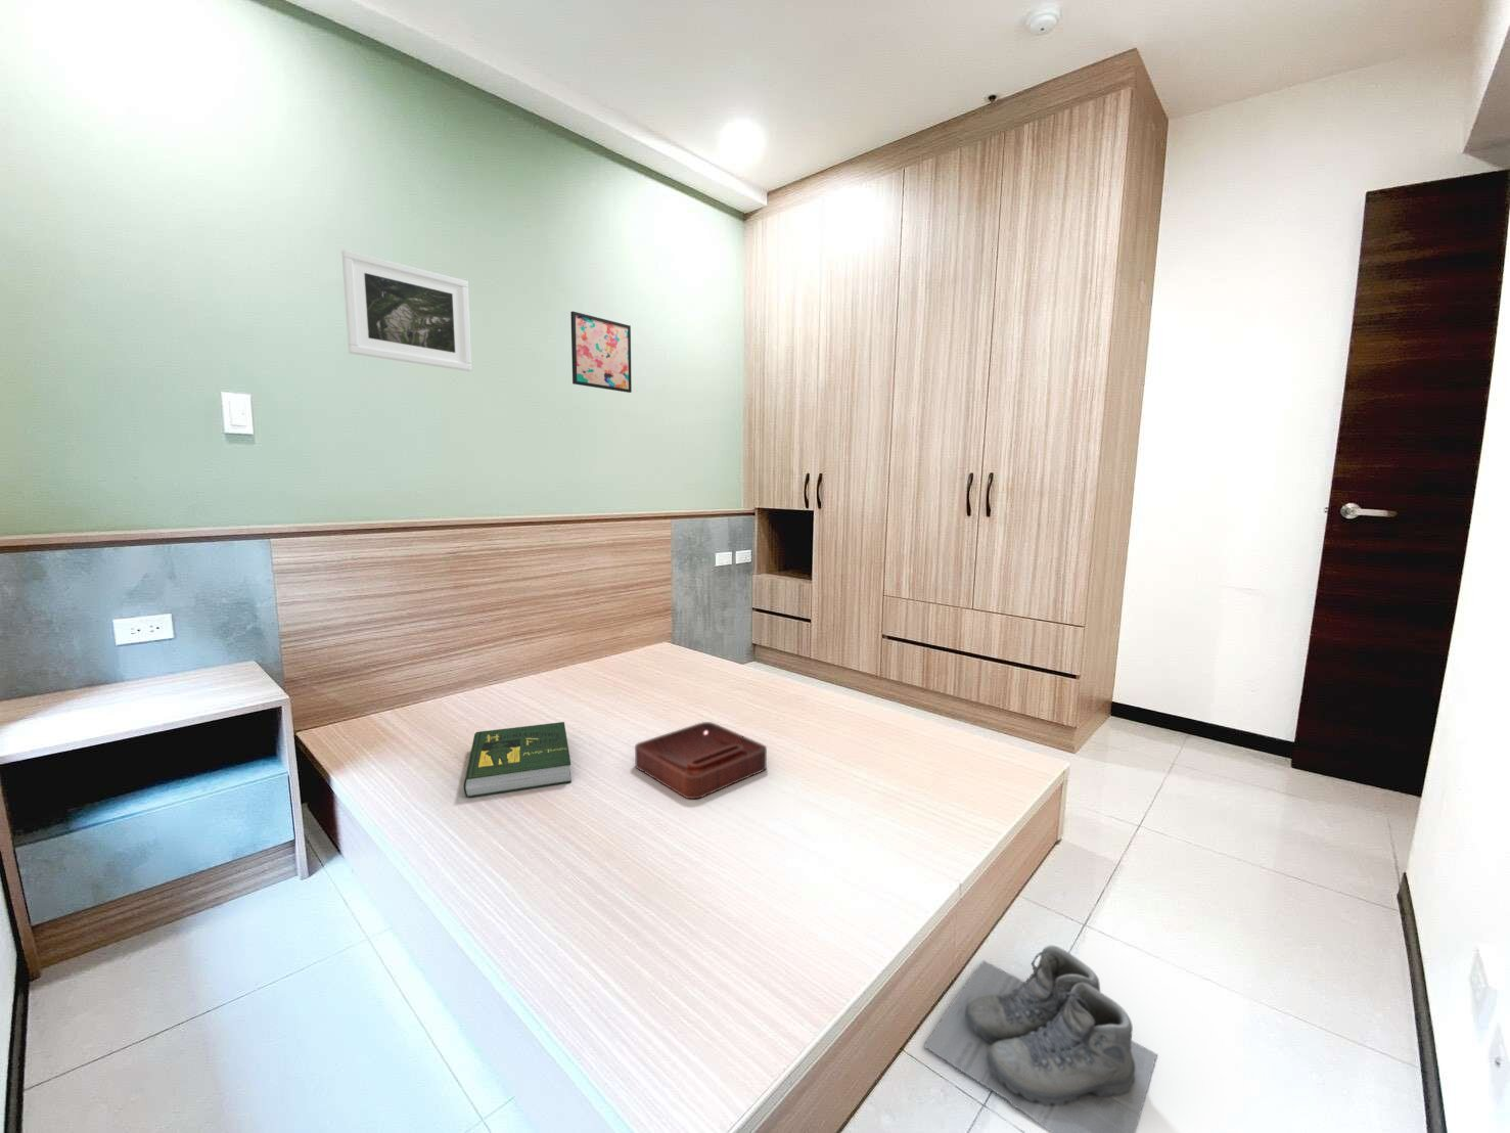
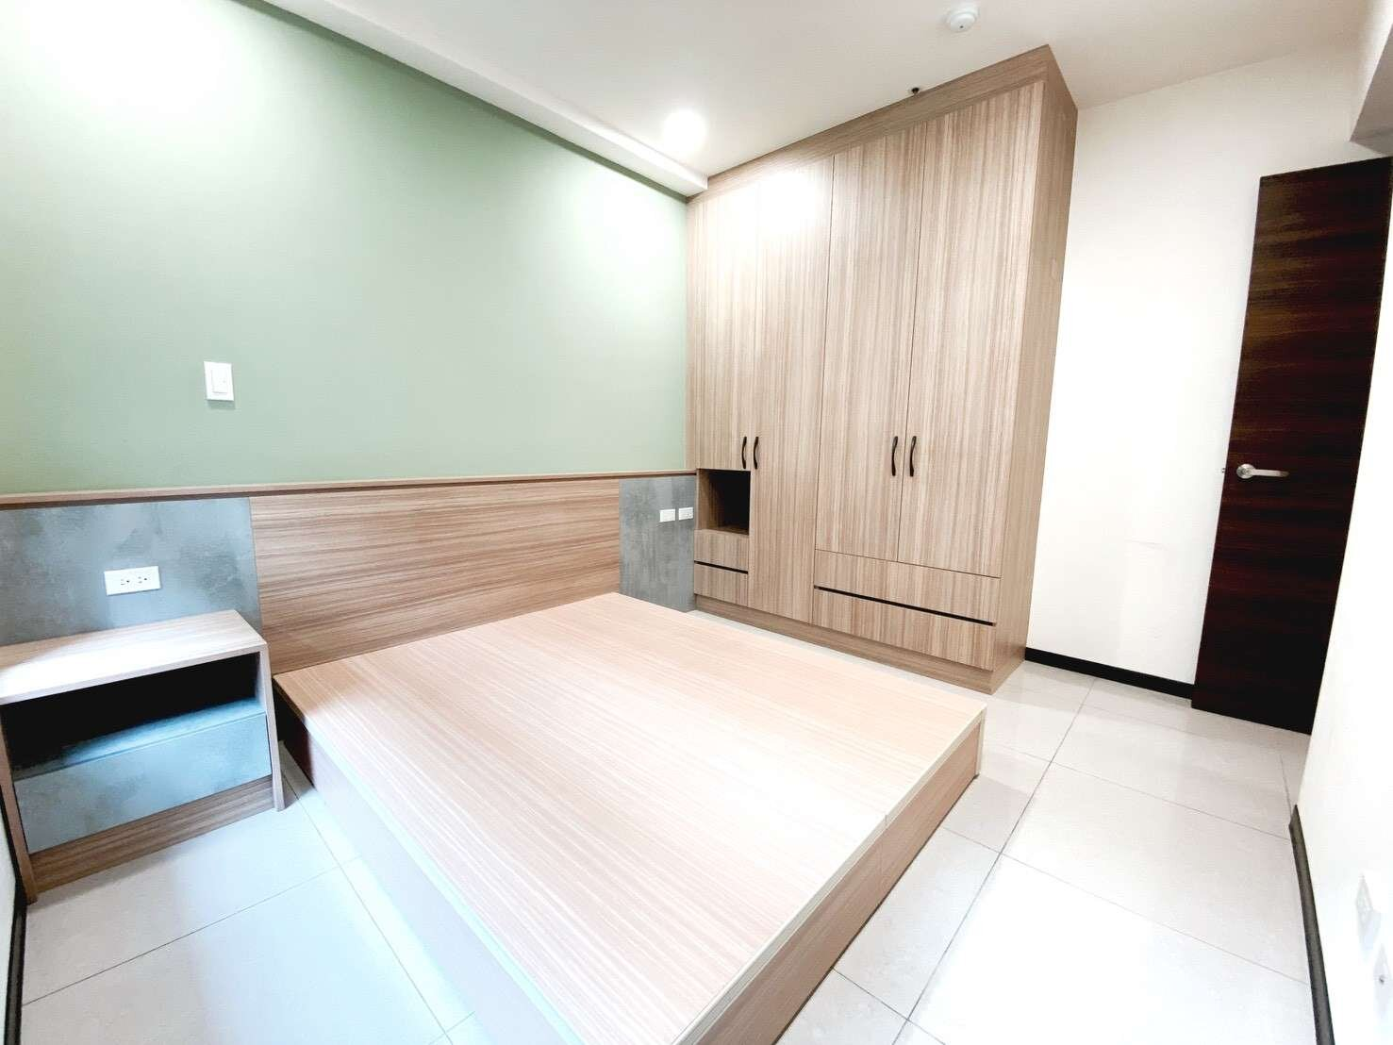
- decorative tray (701, 756)
- wall art (602, 353)
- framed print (411, 315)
- book (519, 756)
- boots (1042, 1008)
